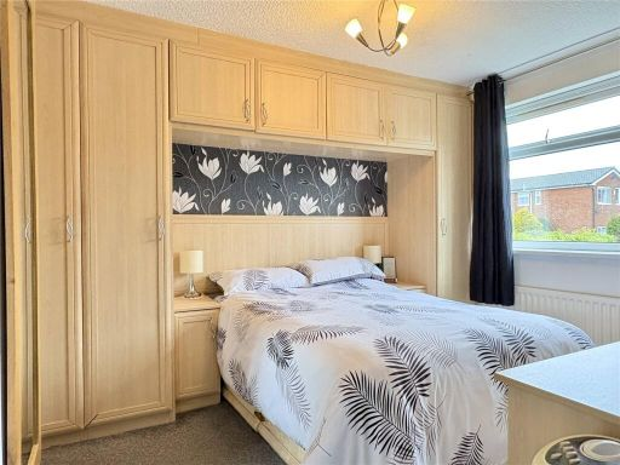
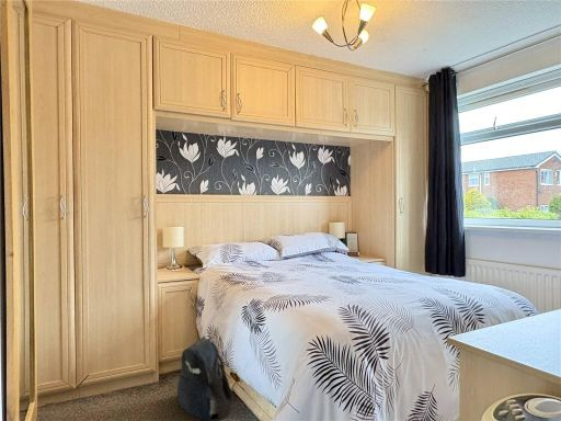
+ backpack (204, 372)
